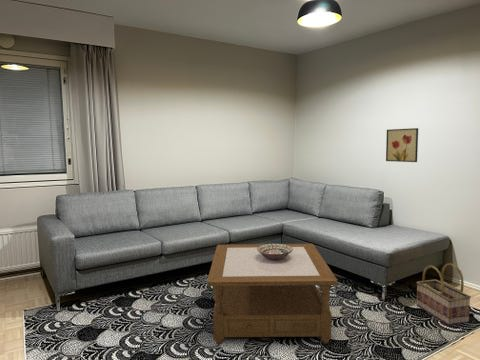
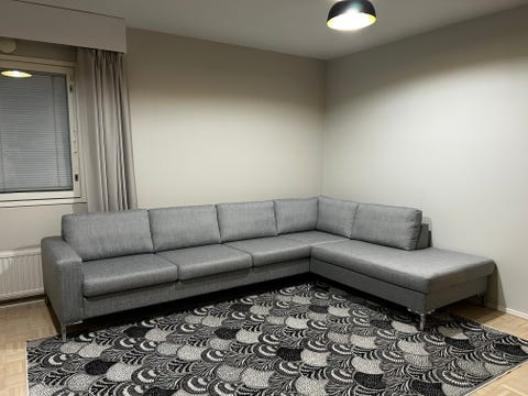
- wall art (401, 145)
- coffee table (268, 288)
- basket (442, 289)
- decorative bowl (274, 252)
